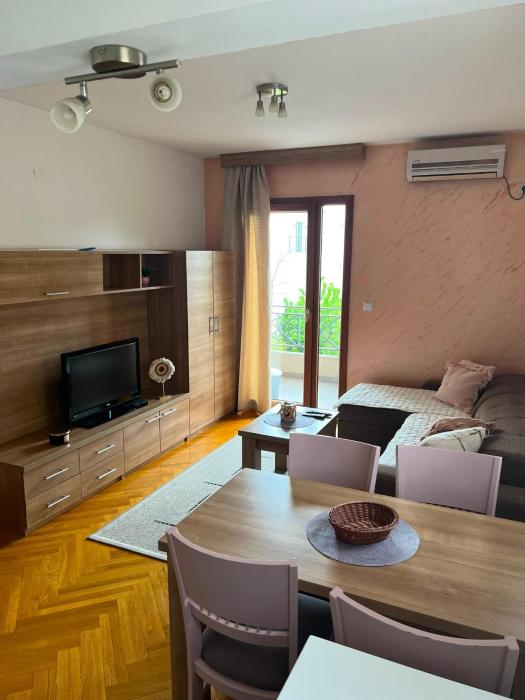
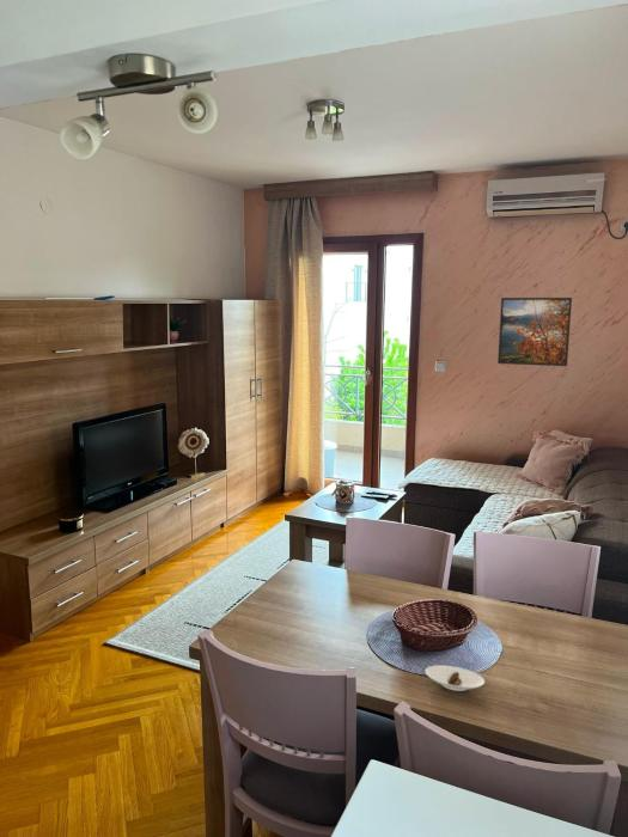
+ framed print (534, 331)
+ saucer (453, 679)
